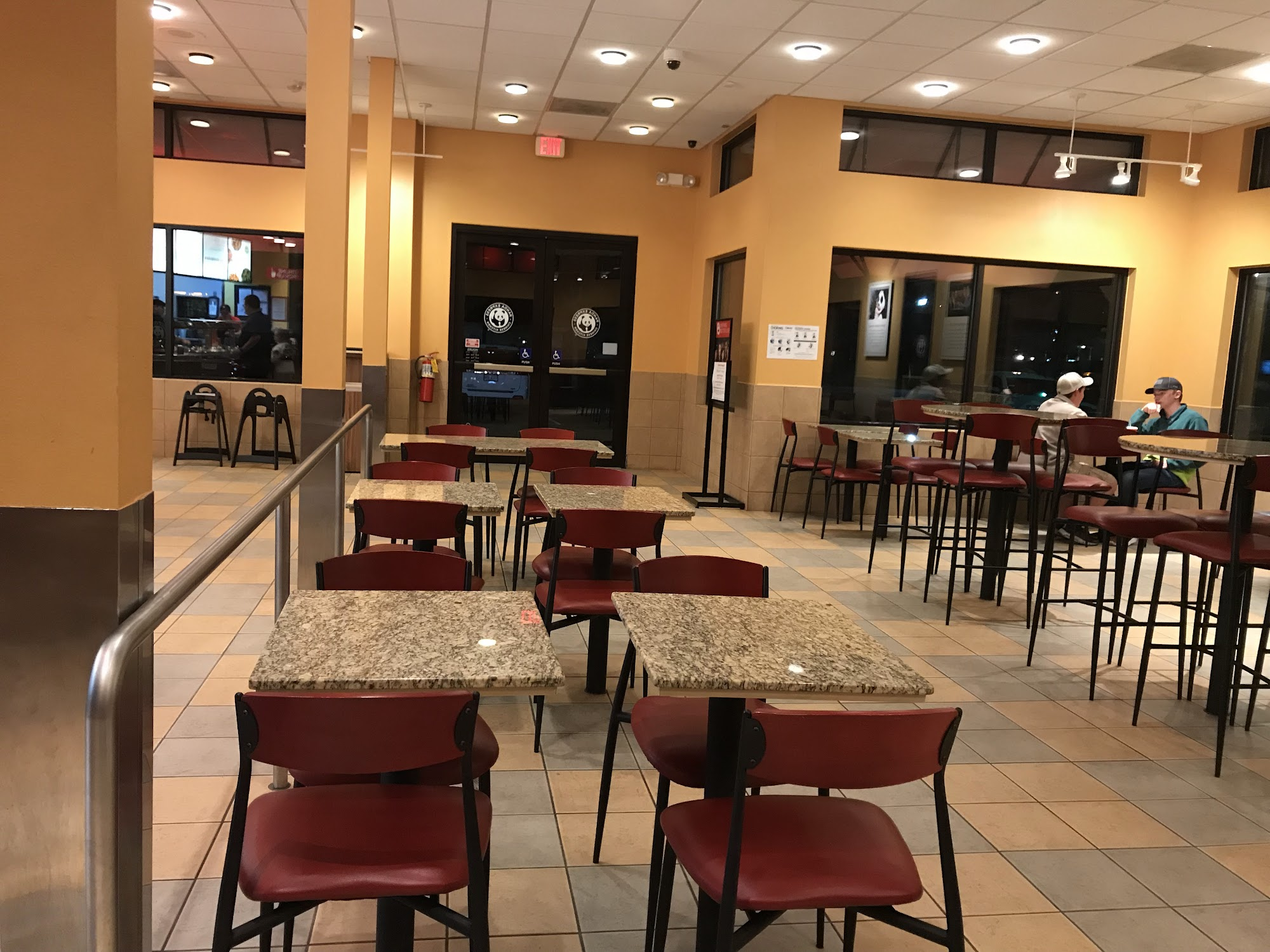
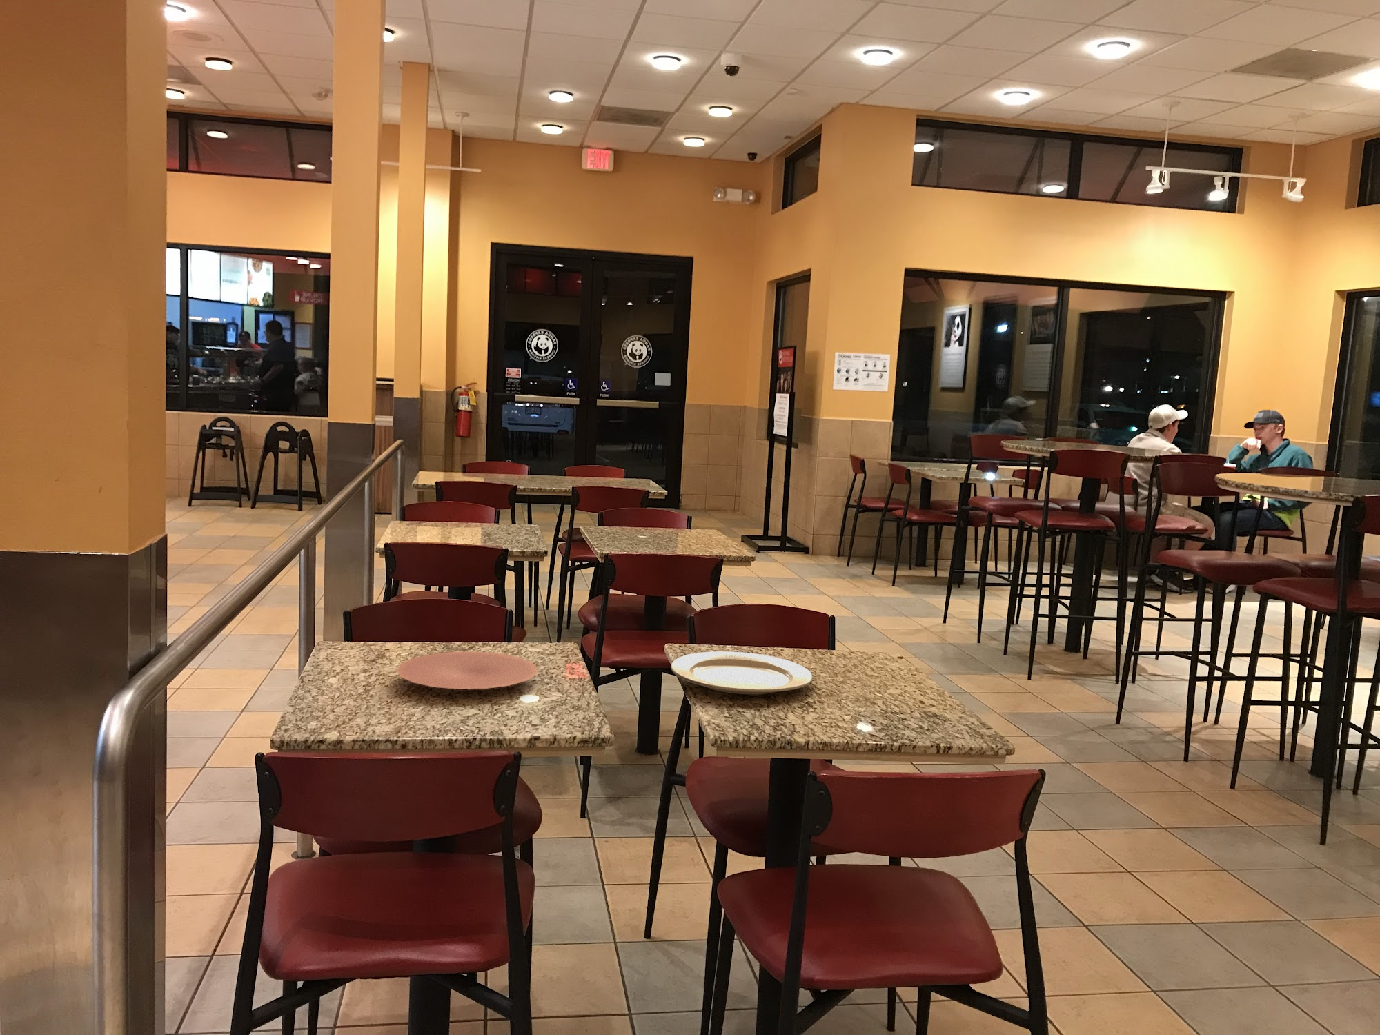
+ plate (468, 674)
+ chinaware (741, 675)
